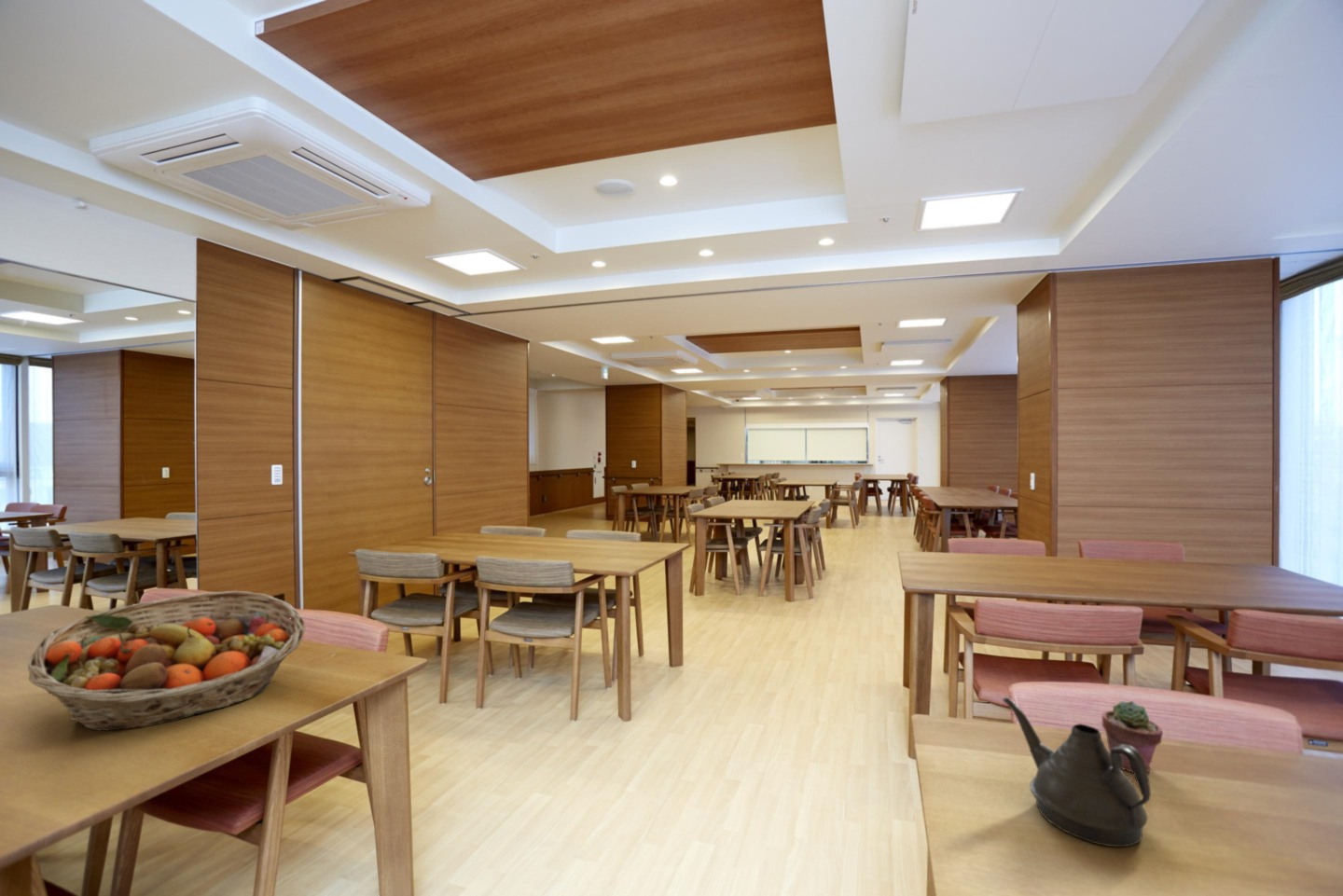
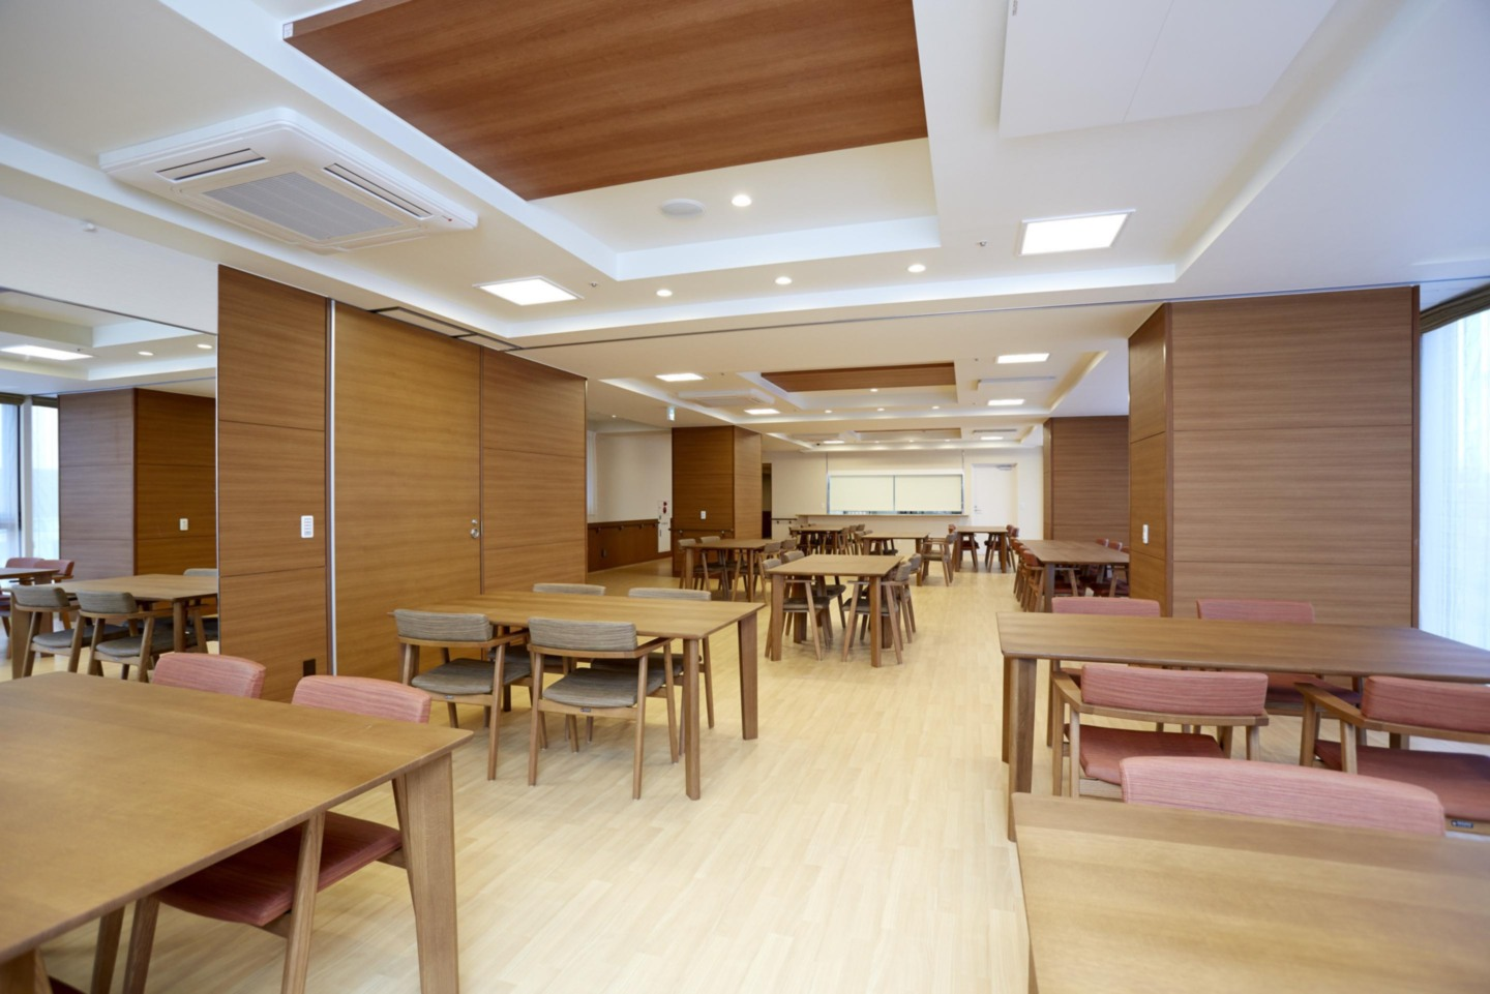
- potted succulent (1130, 734)
- fruit basket (182, 654)
- teapot (1069, 763)
